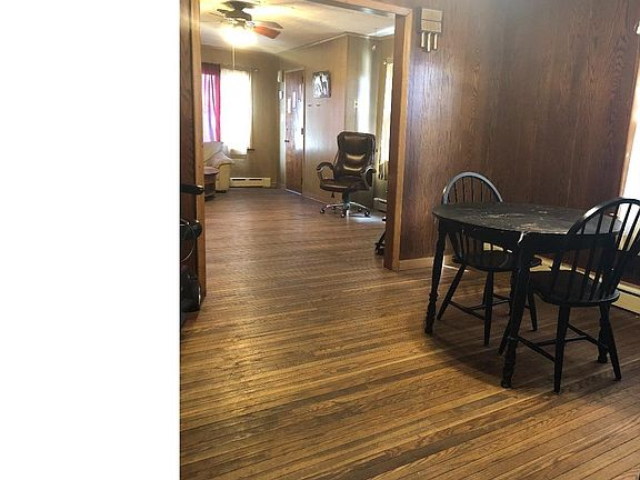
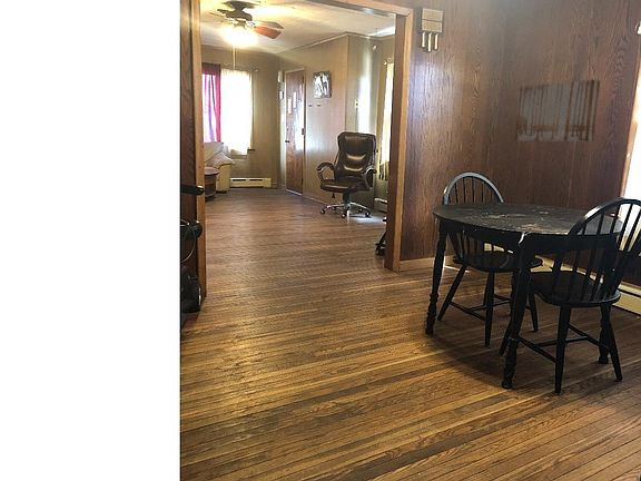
+ wall art (554, 112)
